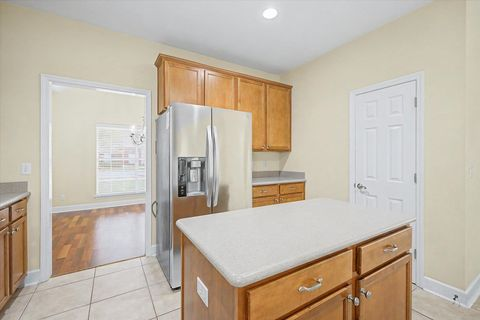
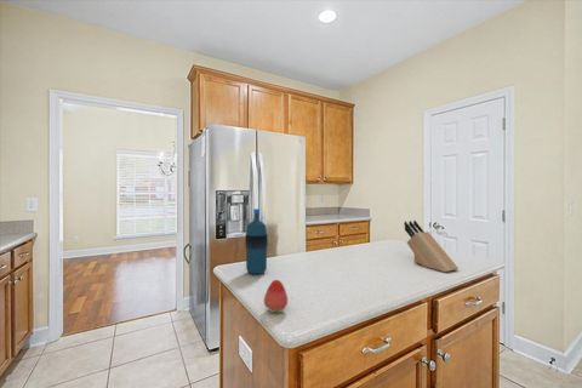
+ fruit (275, 295)
+ water bottle (256, 240)
+ knife block (427, 242)
